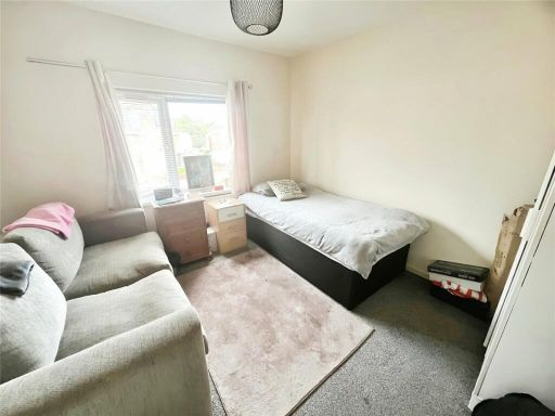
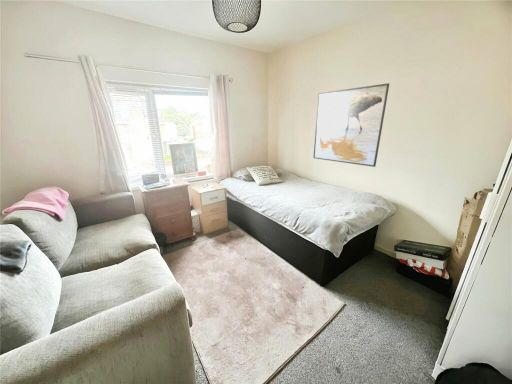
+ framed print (344, 127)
